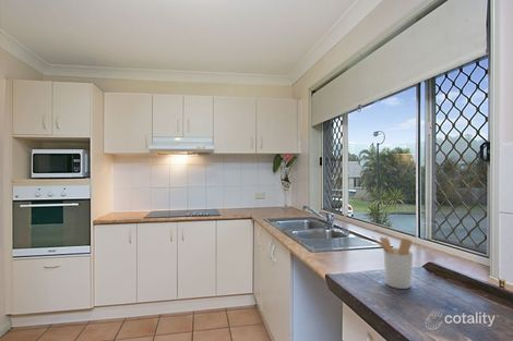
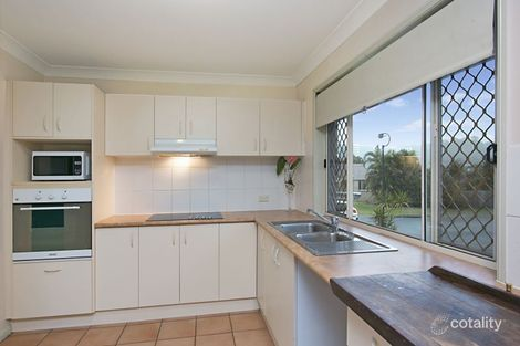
- utensil holder (391, 259)
